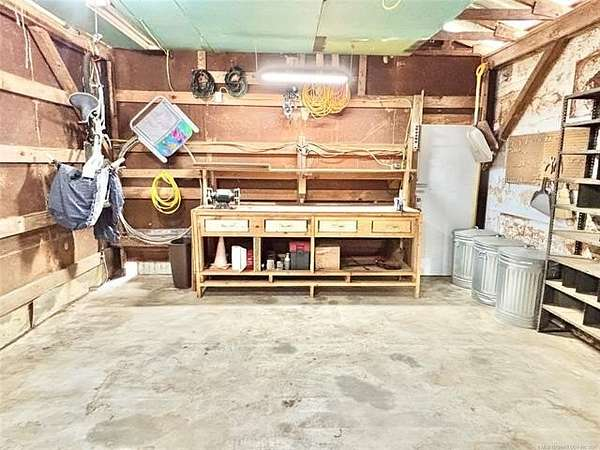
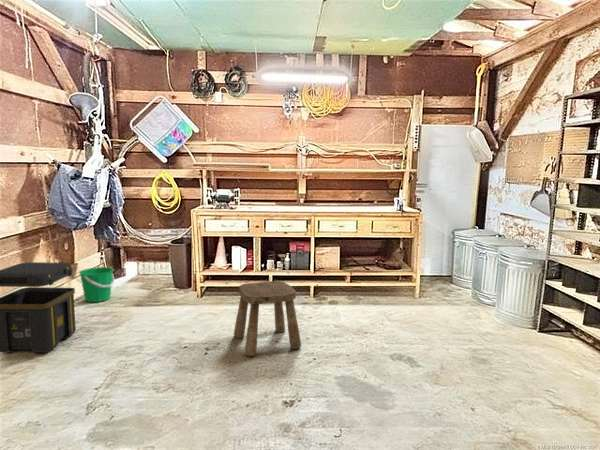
+ stool (258, 314)
+ bucket (97, 285)
+ toolbox (34, 305)
